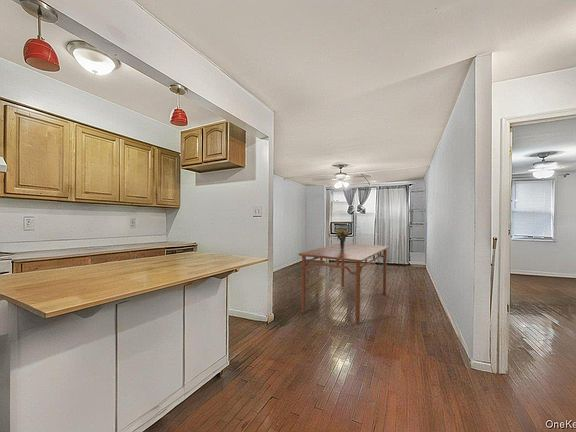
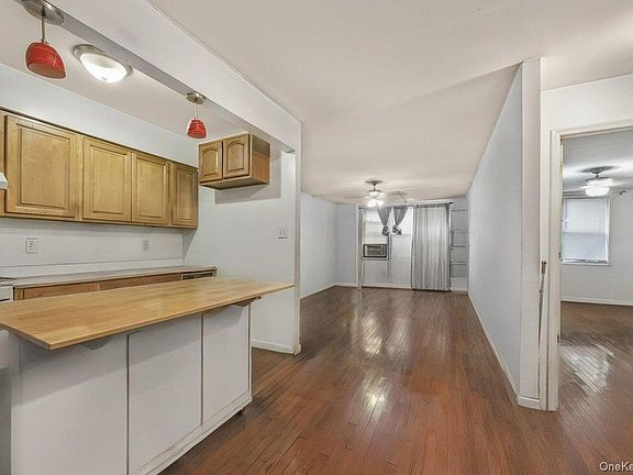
- dining table (350, 273)
- bouquet (341, 239)
